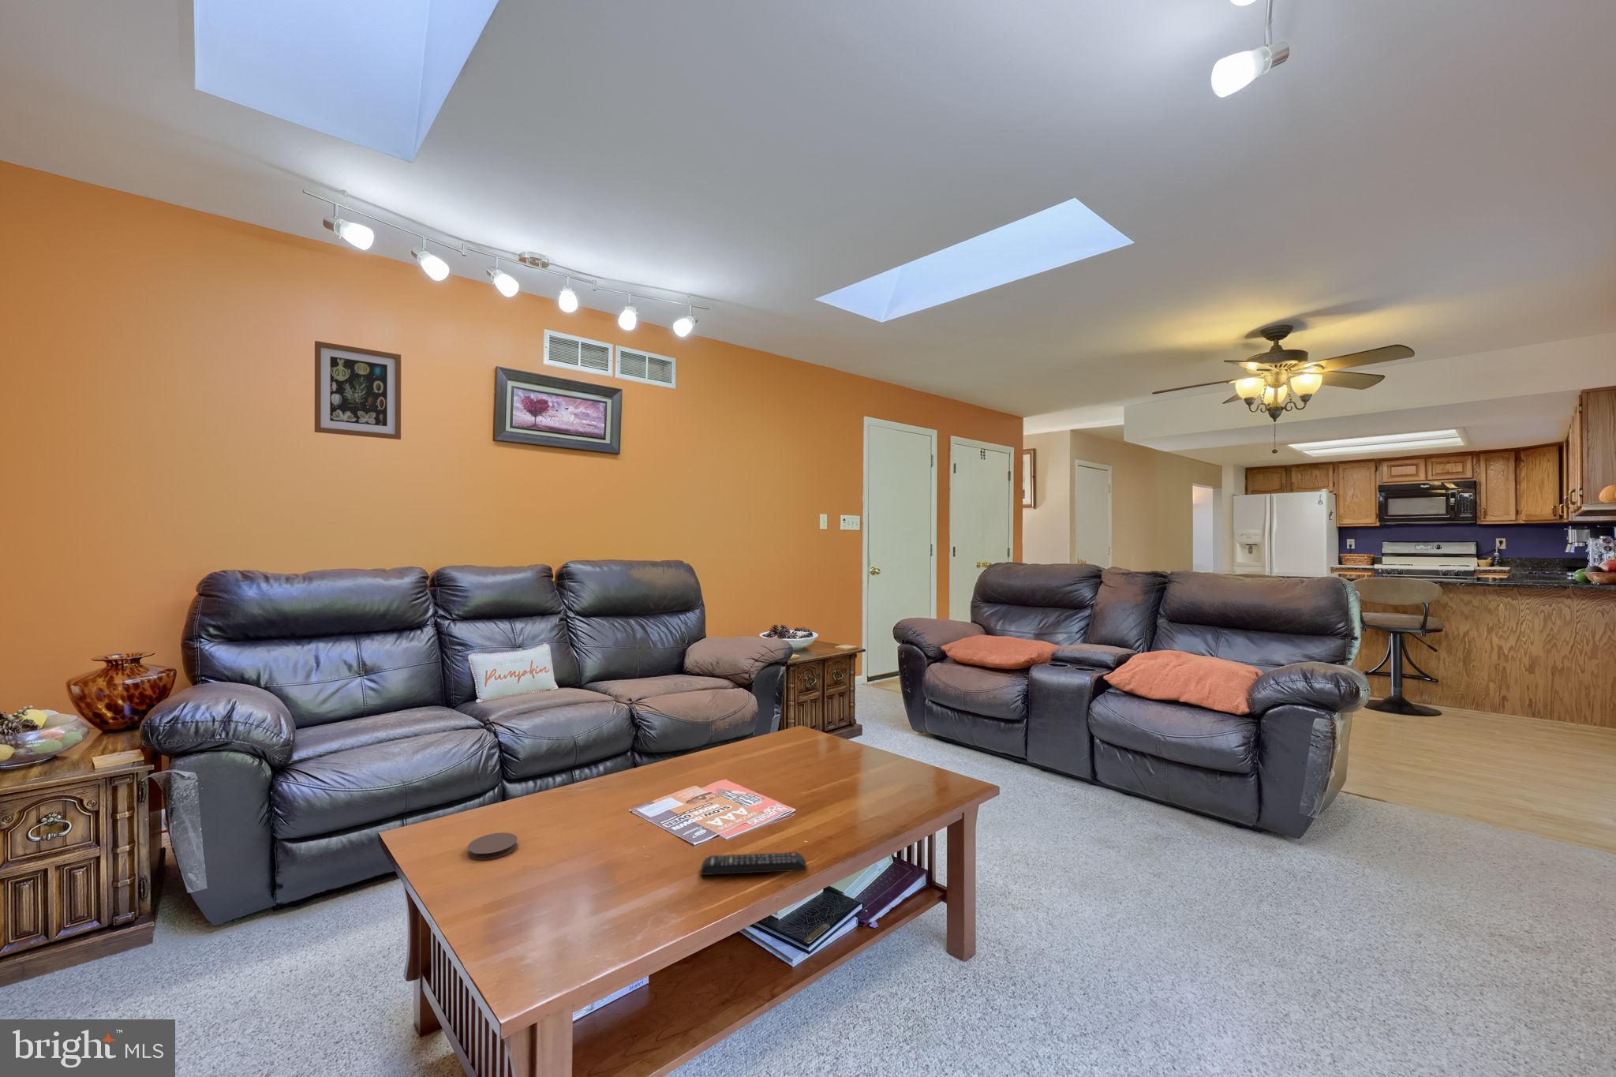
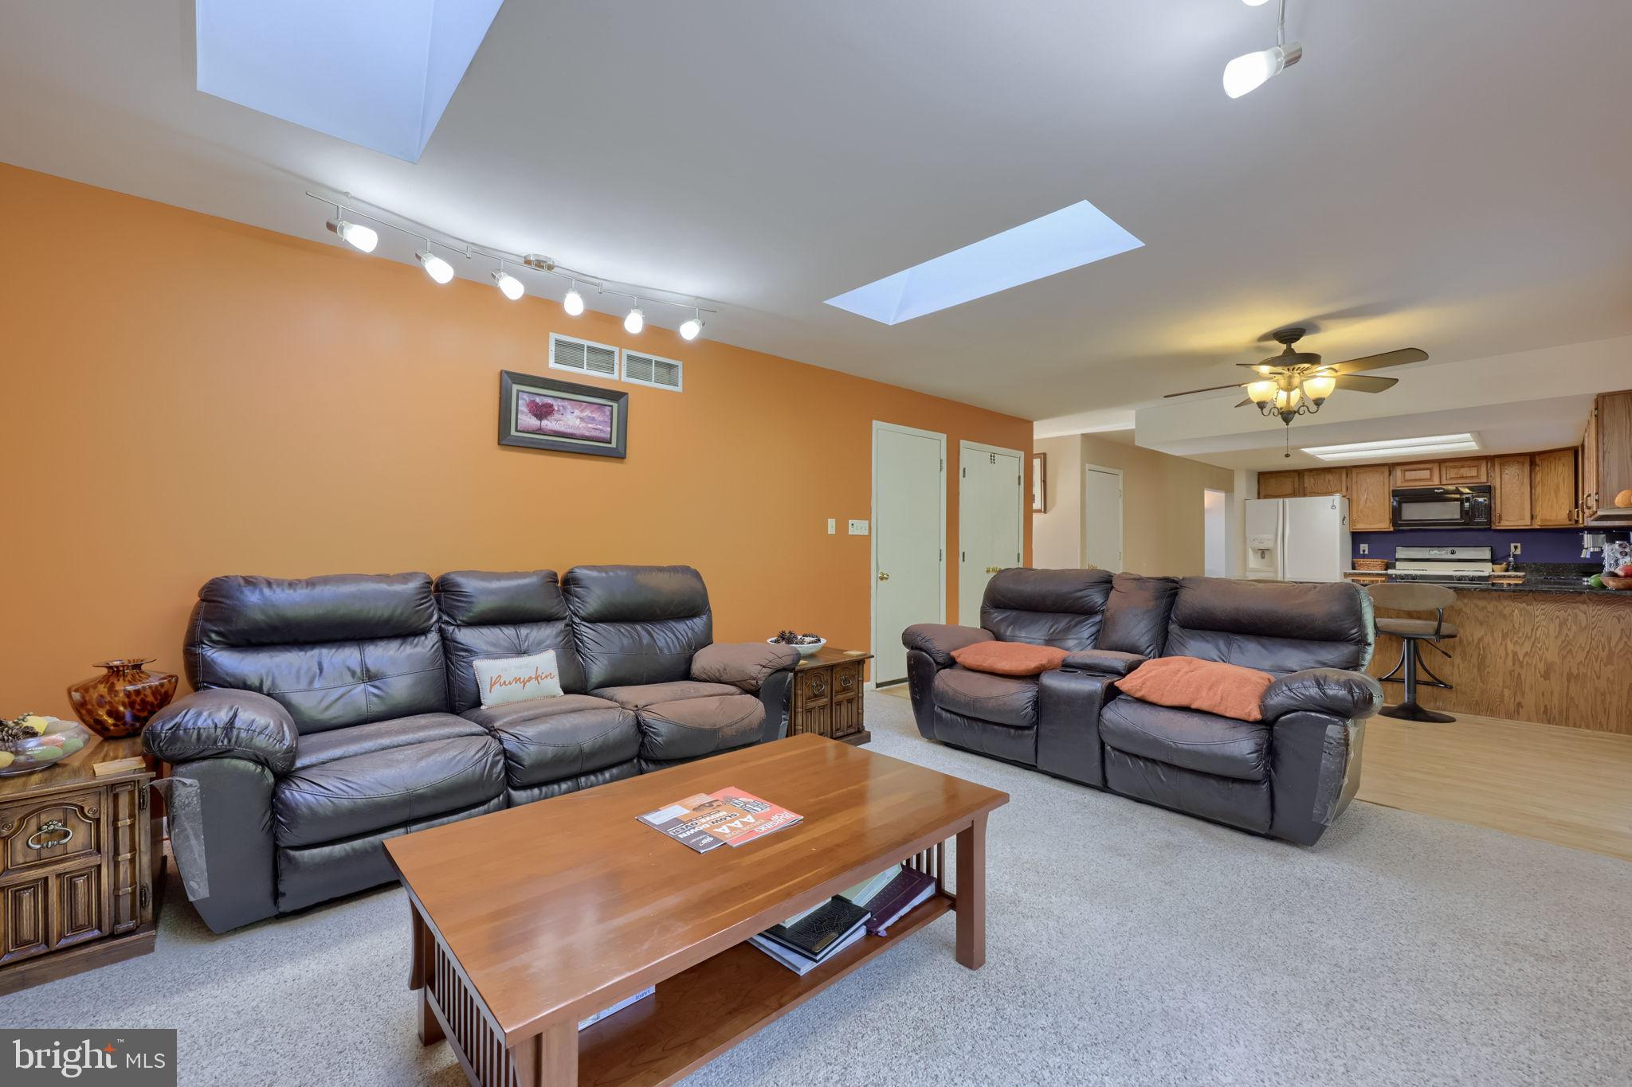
- wall art (359, 392)
- remote control (753, 864)
- coaster (493, 846)
